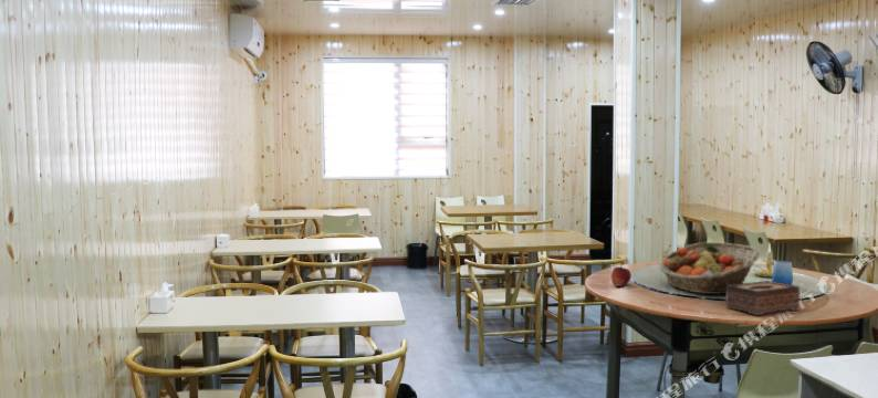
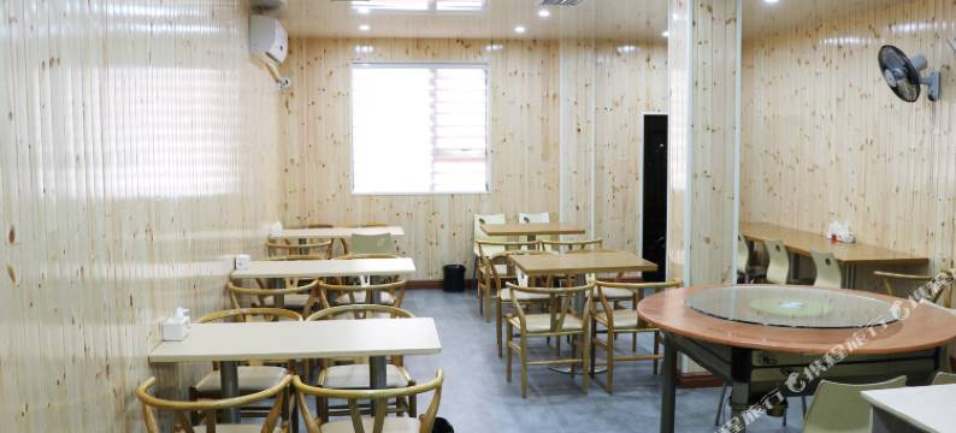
- tissue box (762, 296)
- candle holder (767, 259)
- fruit (620, 275)
- fruit basket (707, 266)
- cup (782, 273)
